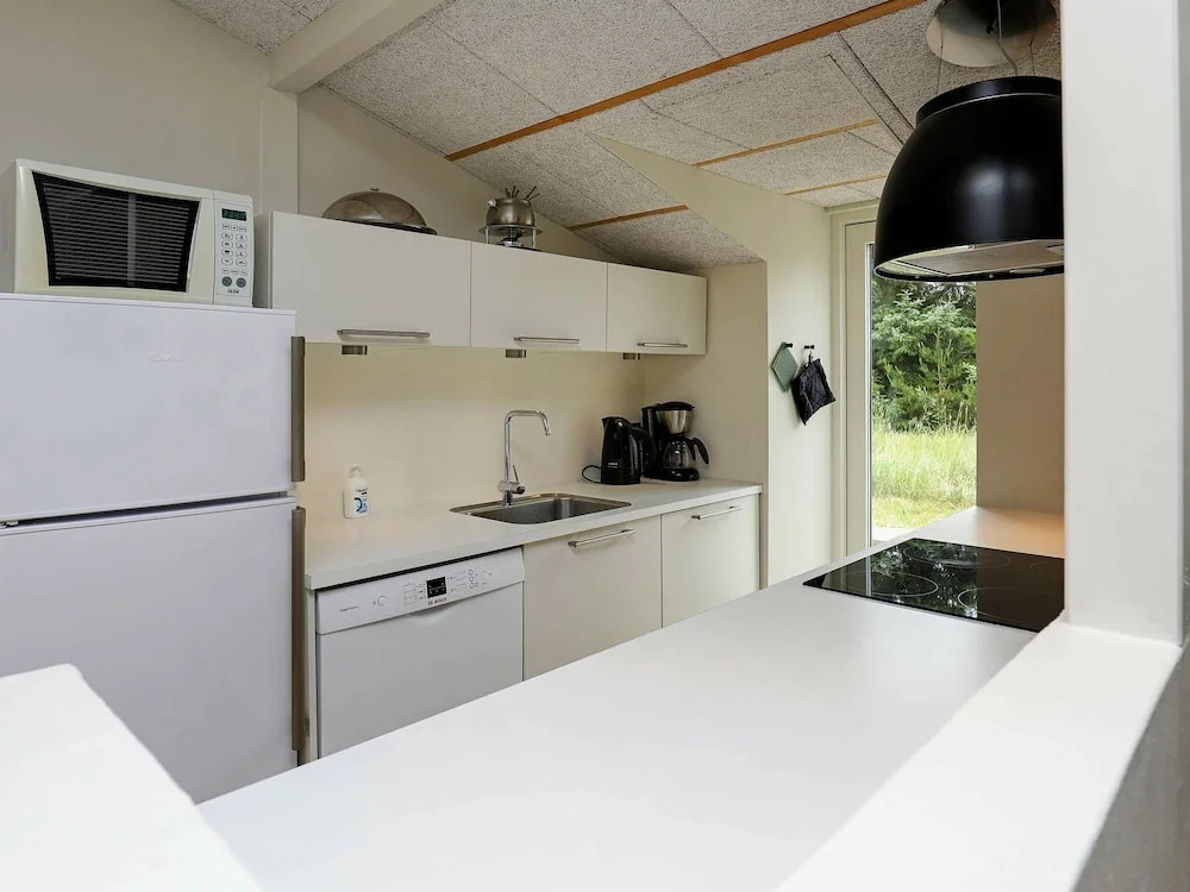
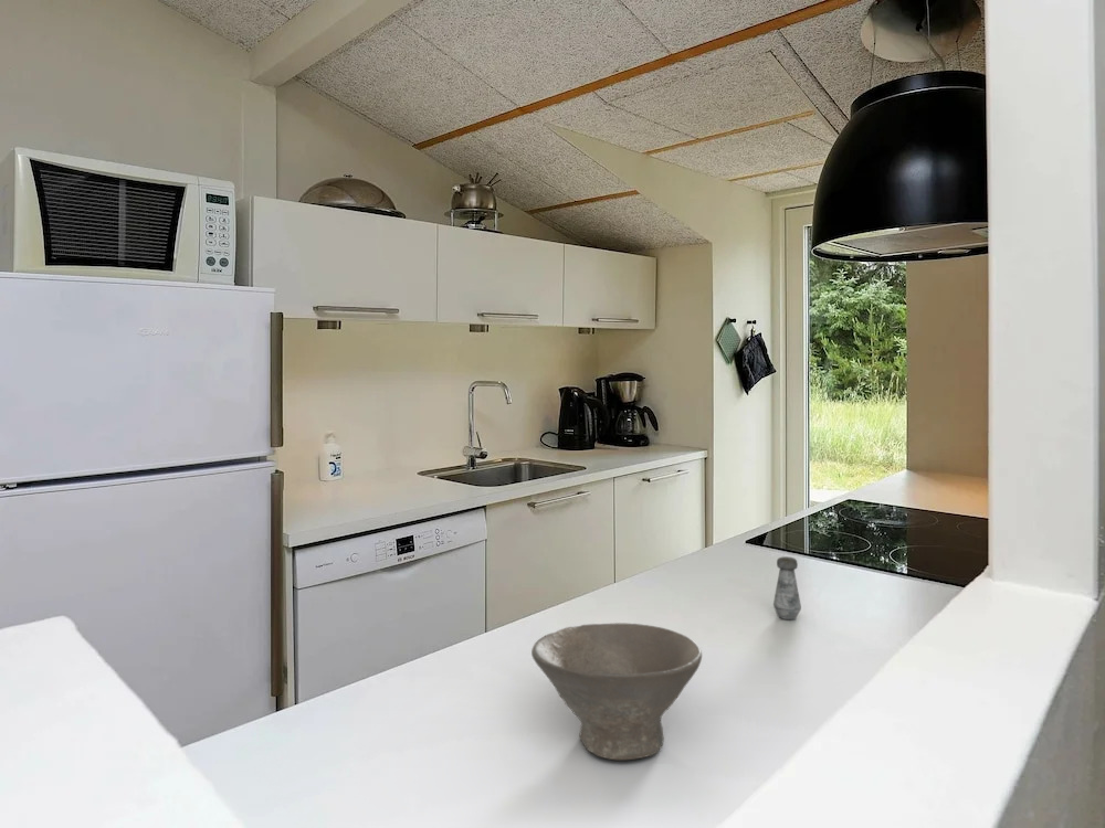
+ salt shaker (787, 586)
+ bowl (615, 692)
